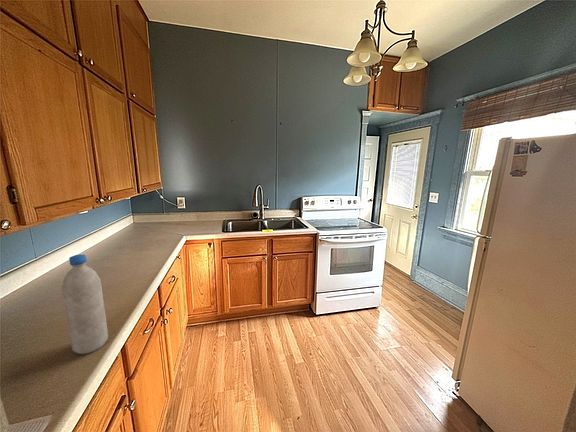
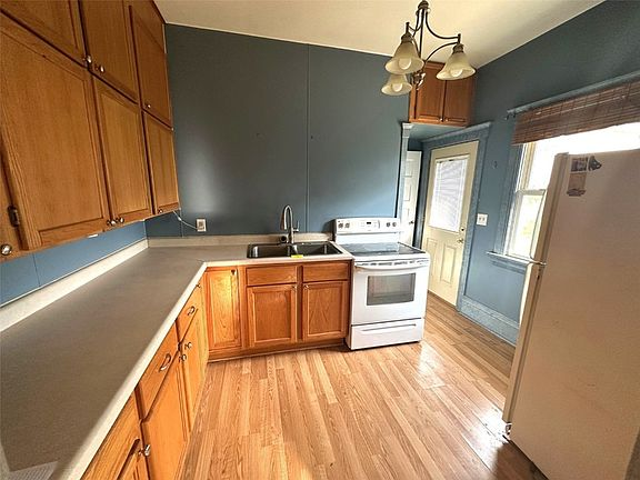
- water bottle (84, 302)
